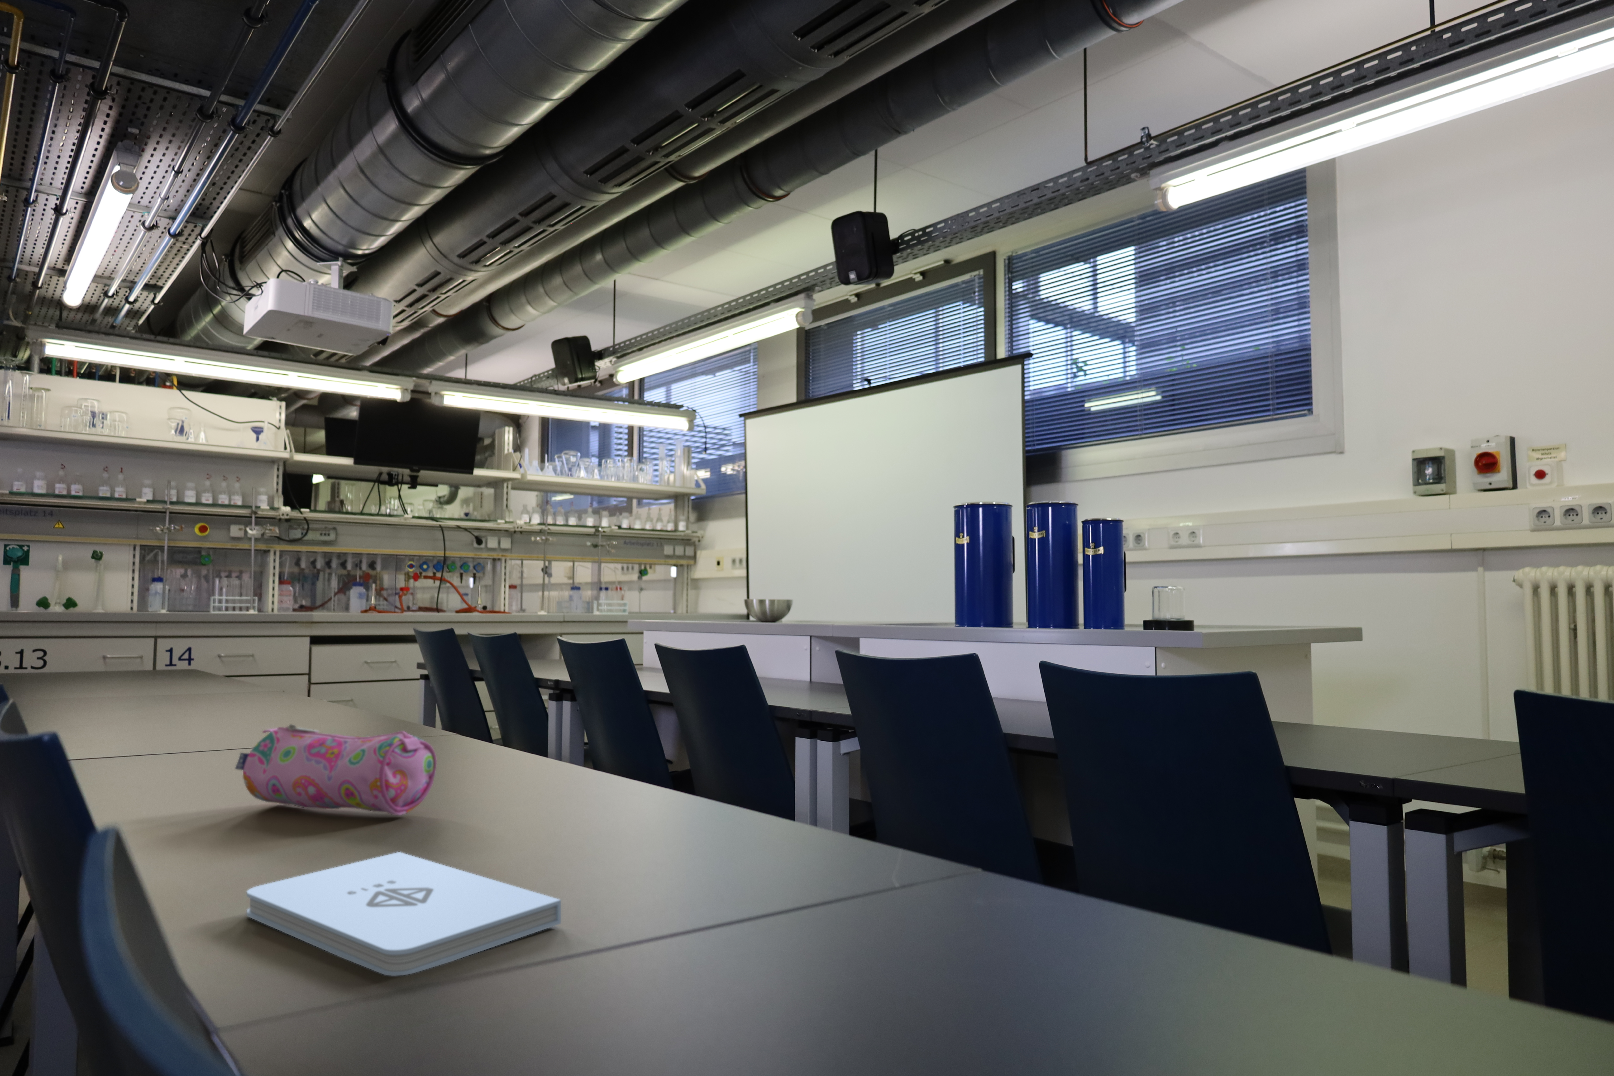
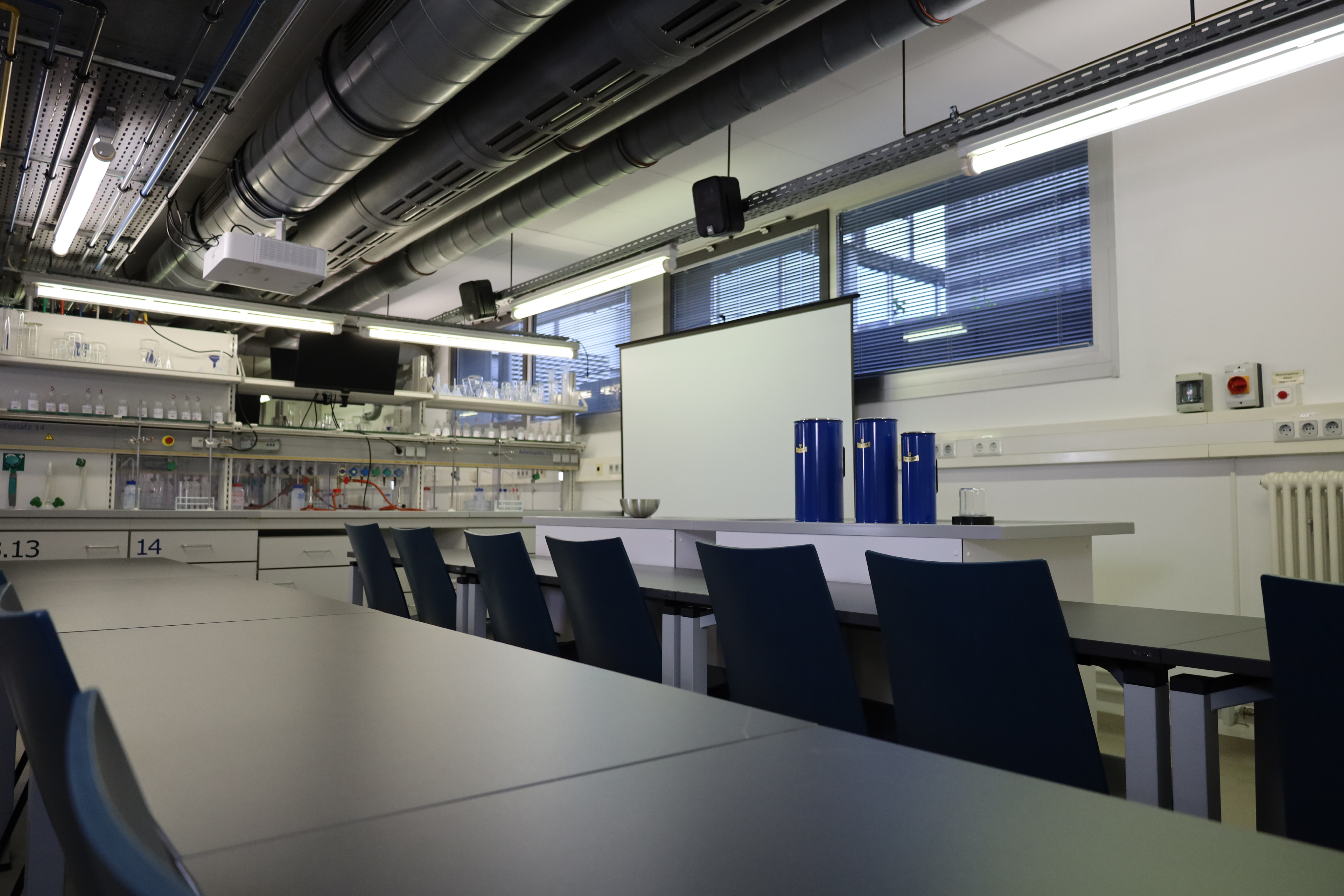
- pencil case (337, 769)
- notepad (397, 907)
